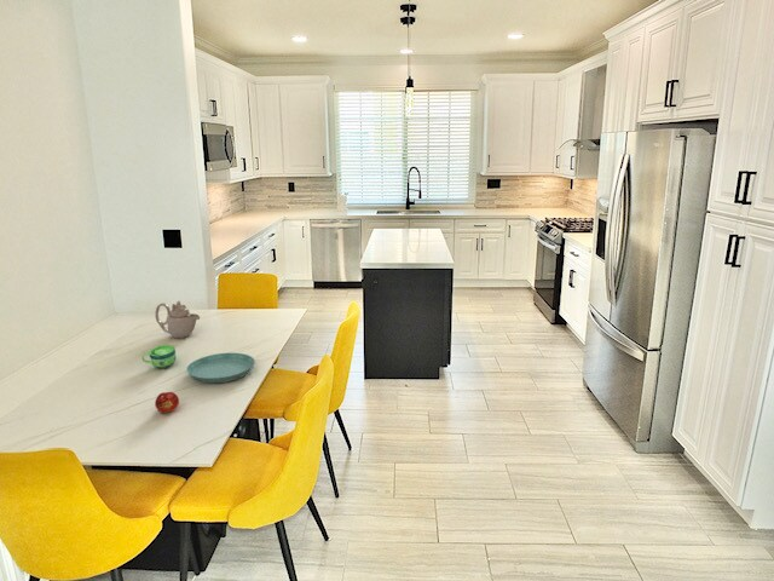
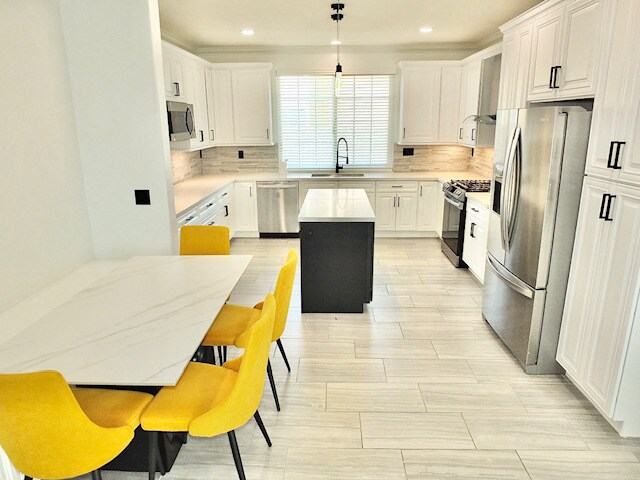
- teapot (178, 318)
- cup (158, 358)
- fruit (167, 401)
- saucer (221, 368)
